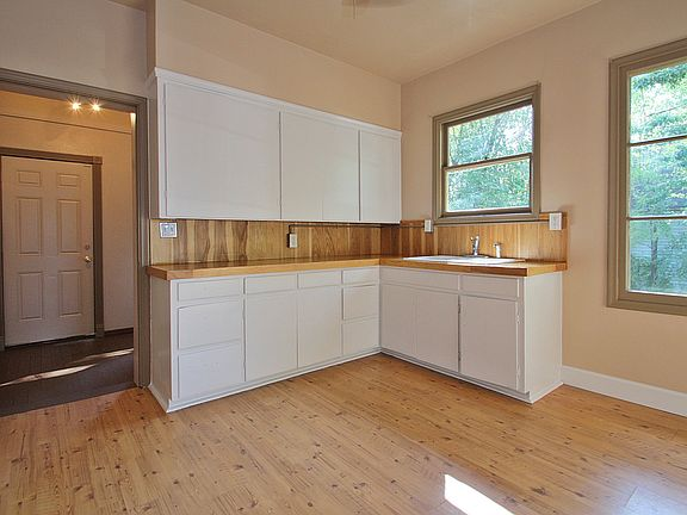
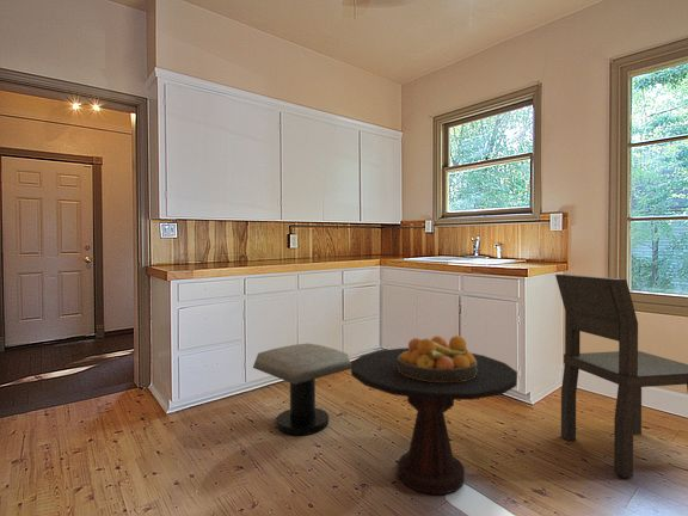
+ stool (302, 385)
+ side table (430, 420)
+ fruit bowl (436, 352)
+ dining chair (627, 363)
